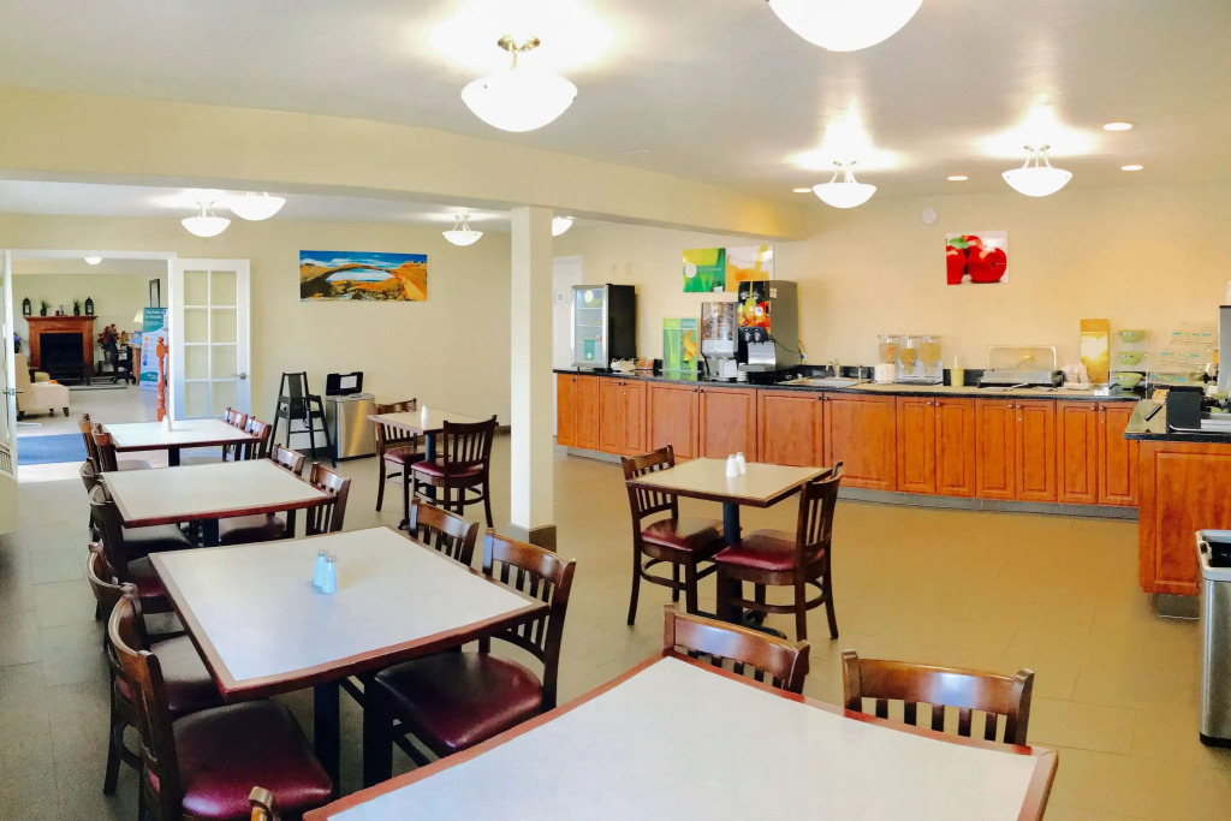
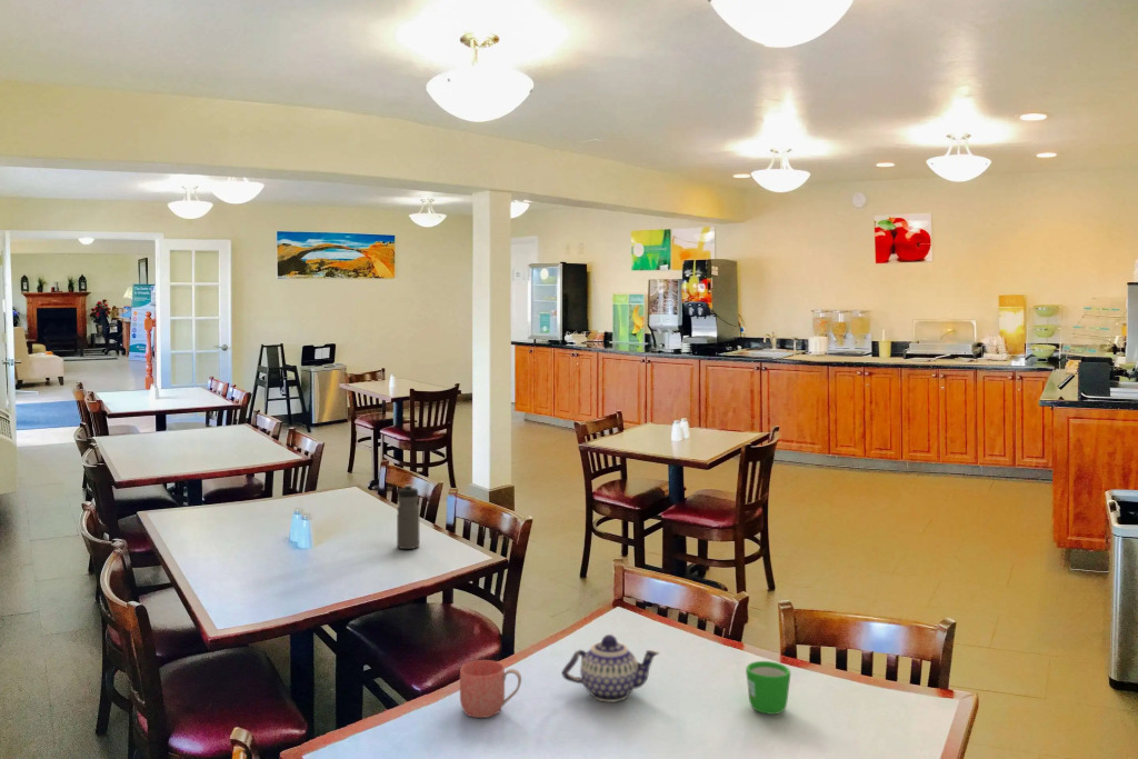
+ teapot (610, 665)
+ mug (490, 689)
+ water bottle (408, 516)
+ mug (765, 685)
